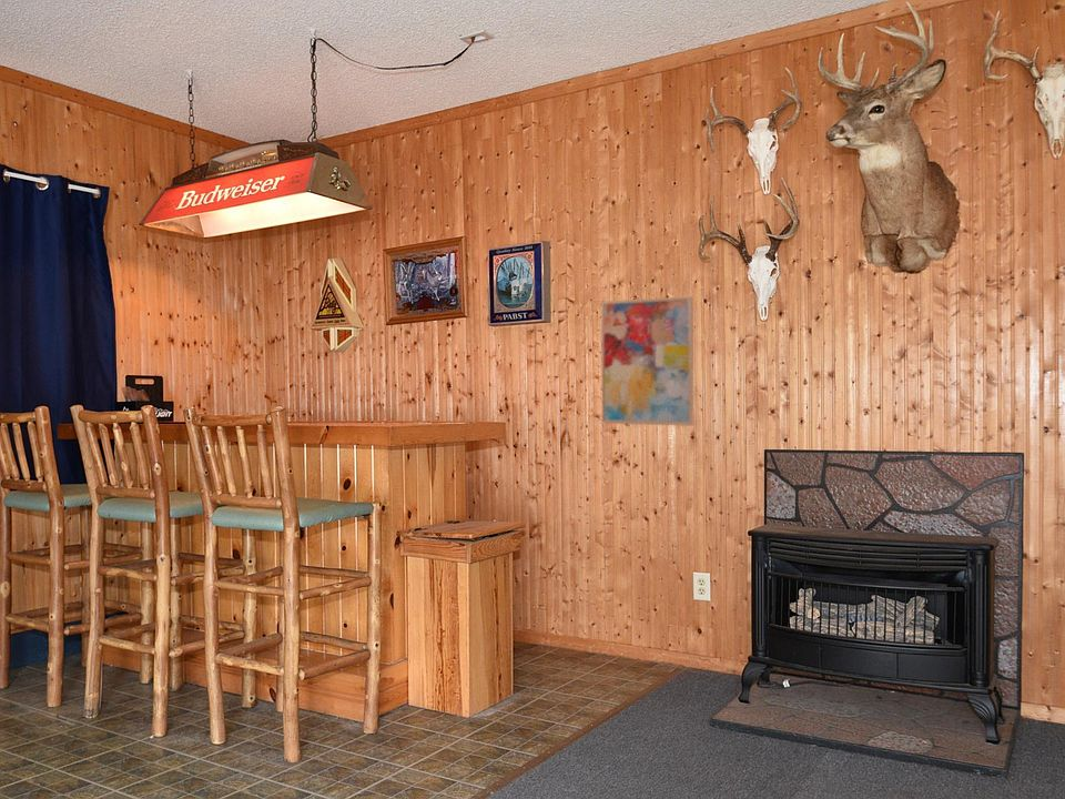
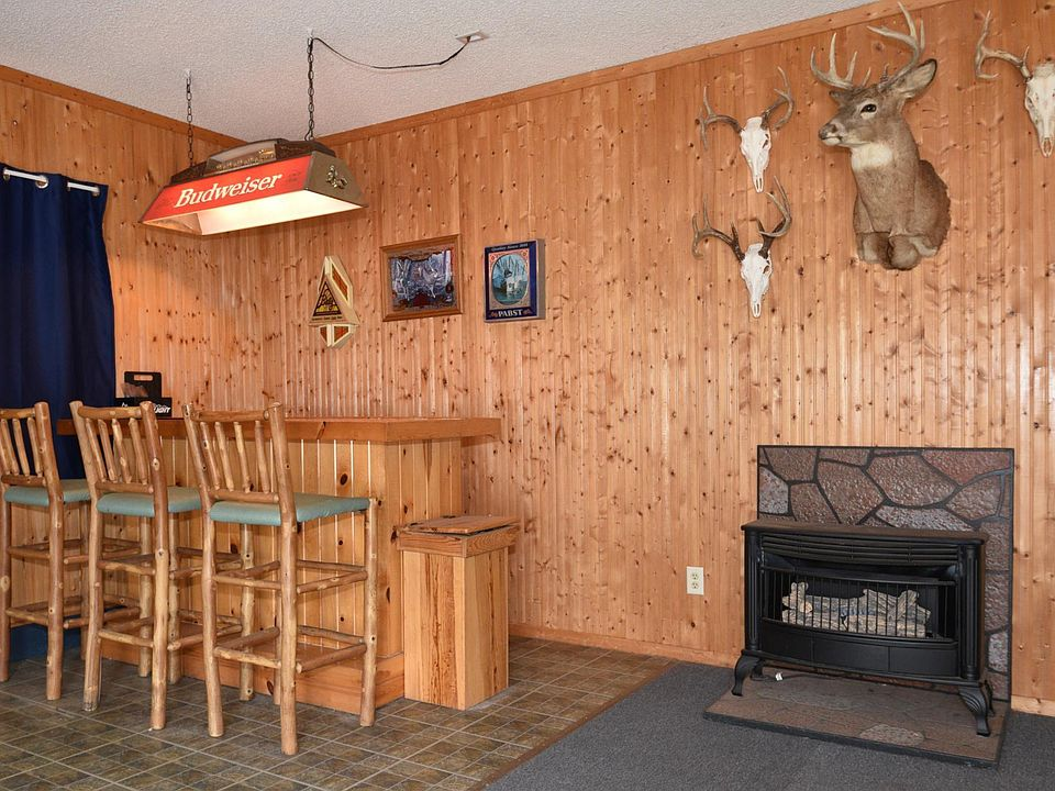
- wall art (646, 362)
